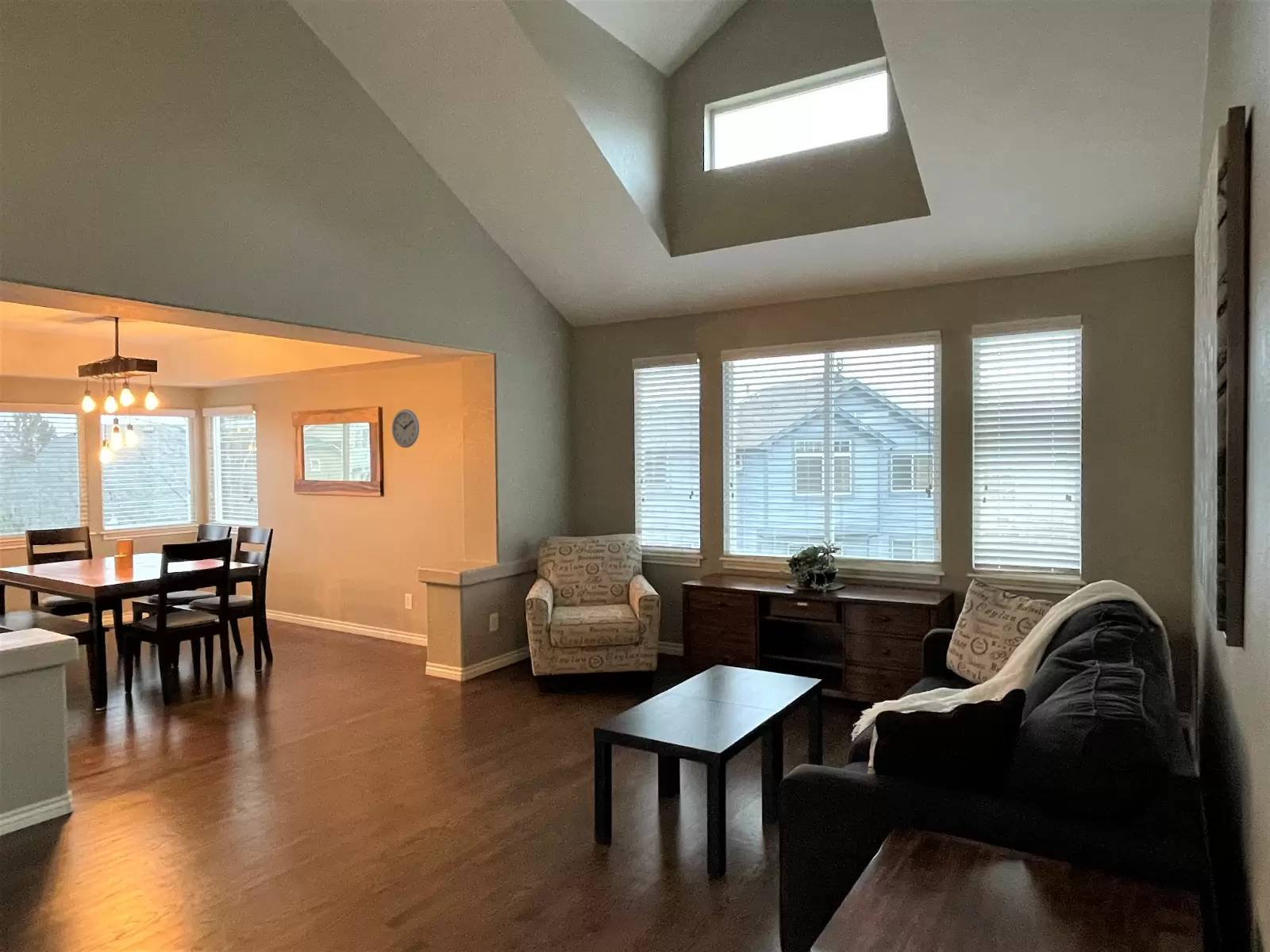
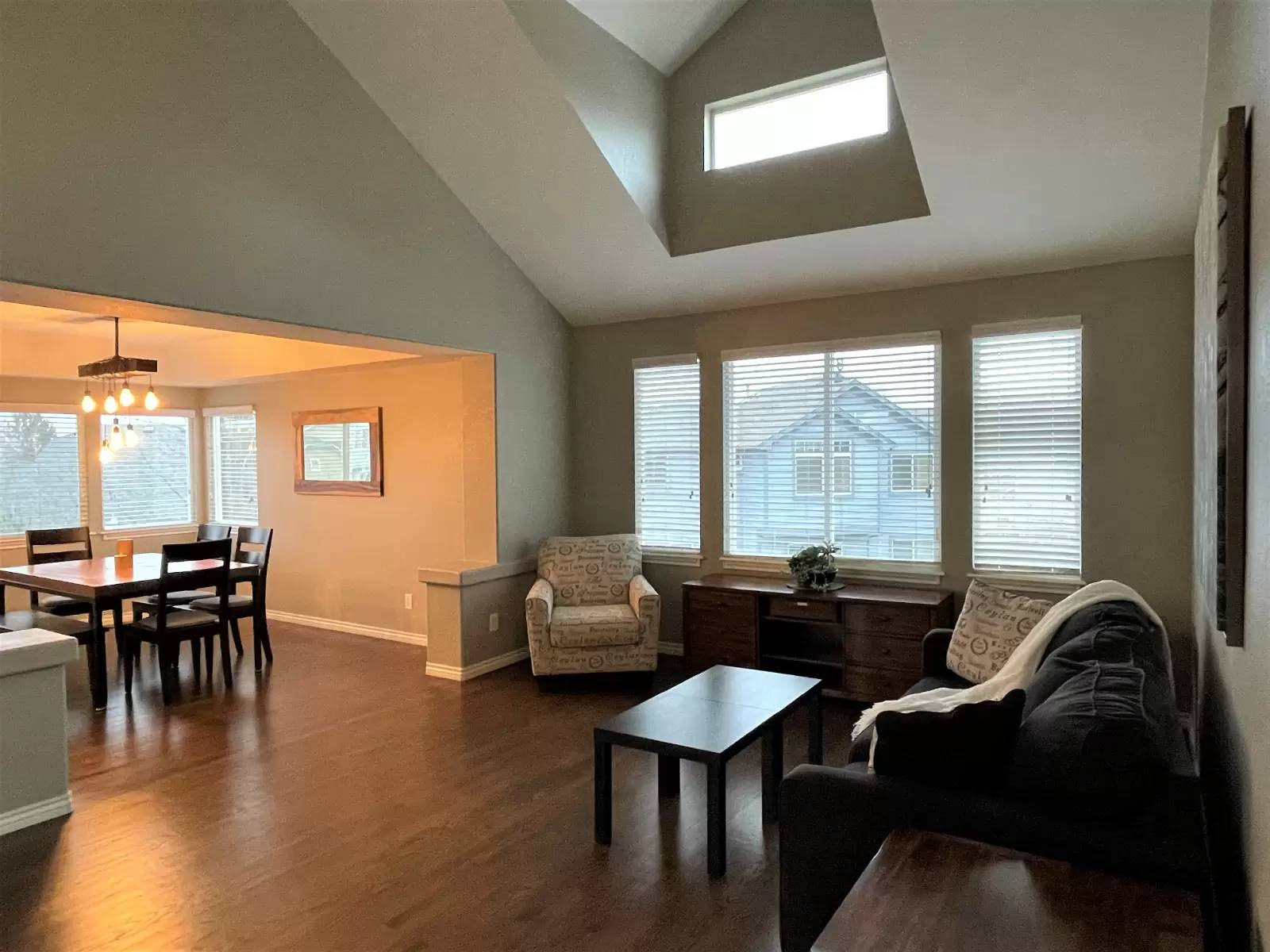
- wall clock (404, 428)
